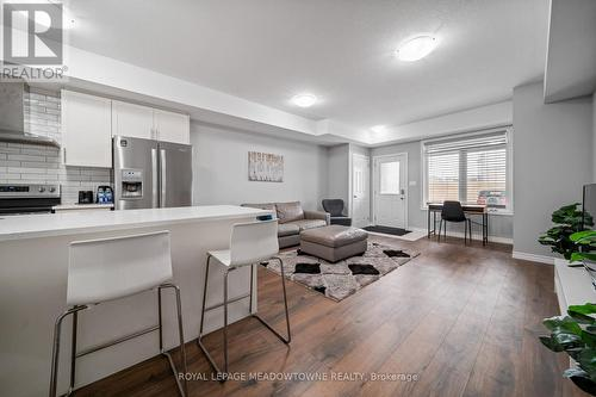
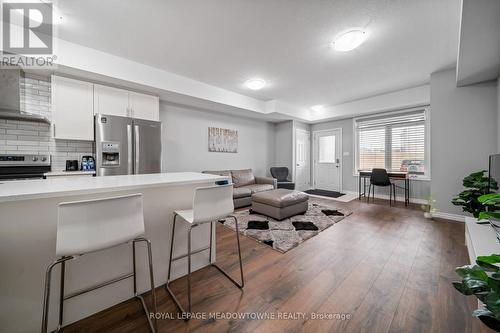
+ potted plant (431, 204)
